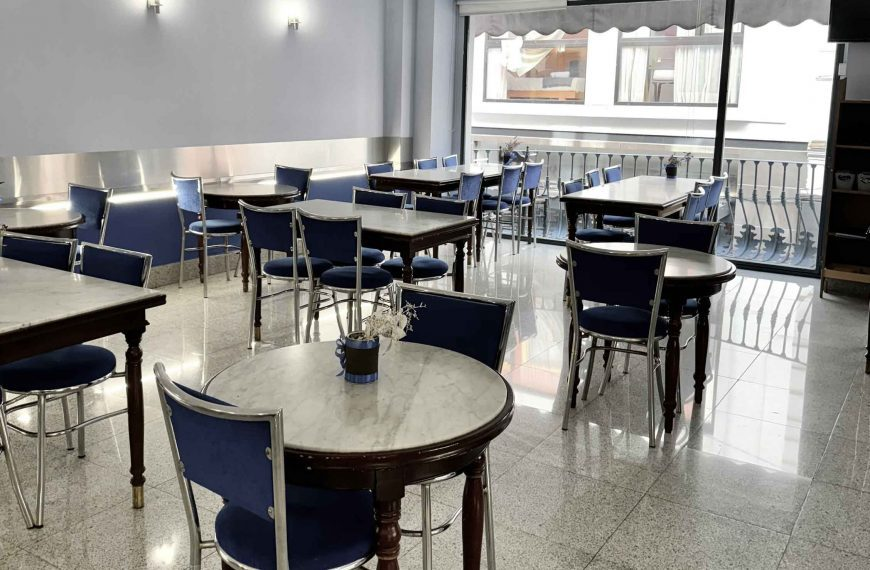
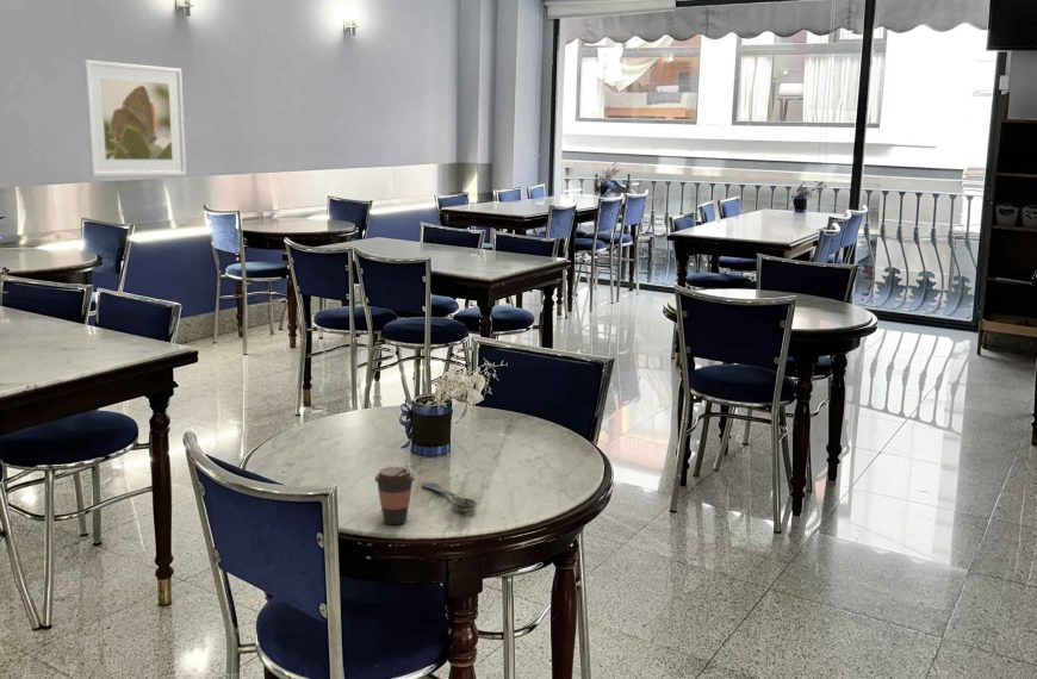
+ spoon (447, 493)
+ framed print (137, 120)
+ coffee cup (395, 496)
